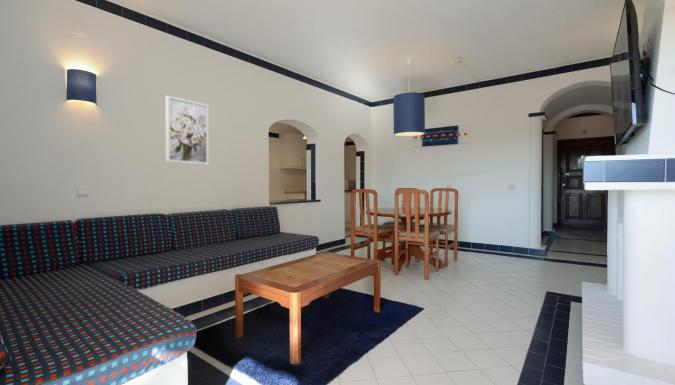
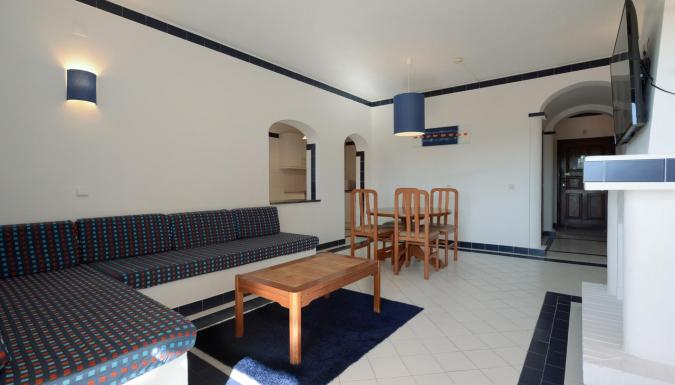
- wall art (188, 131)
